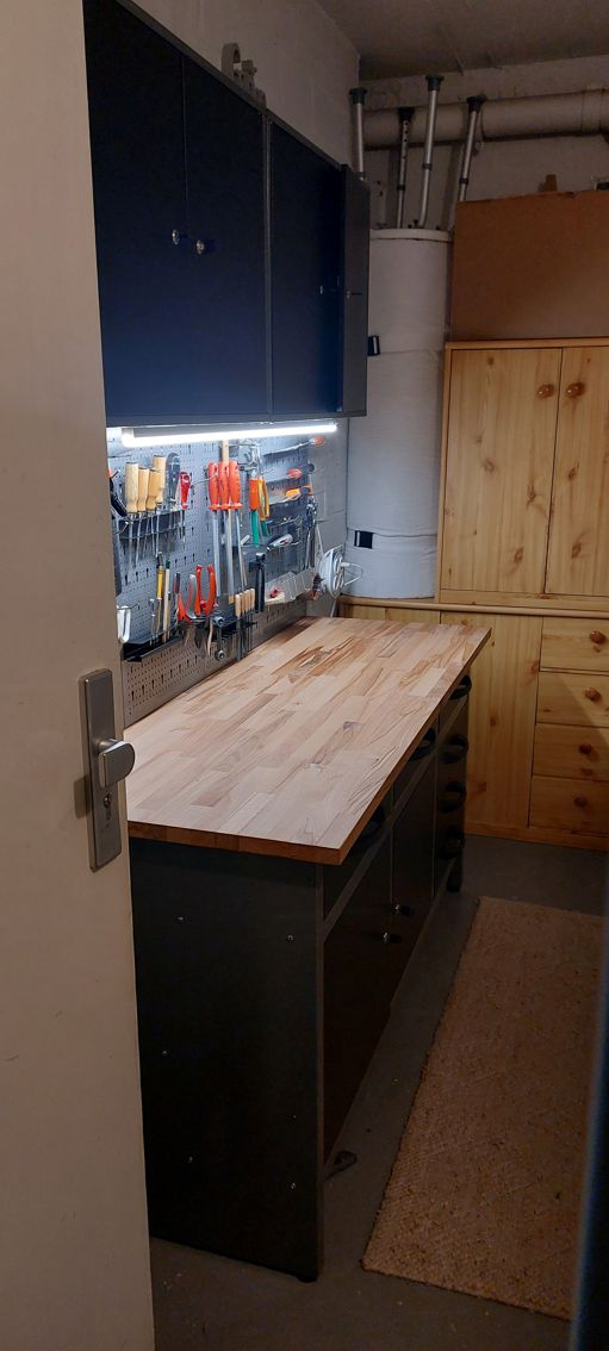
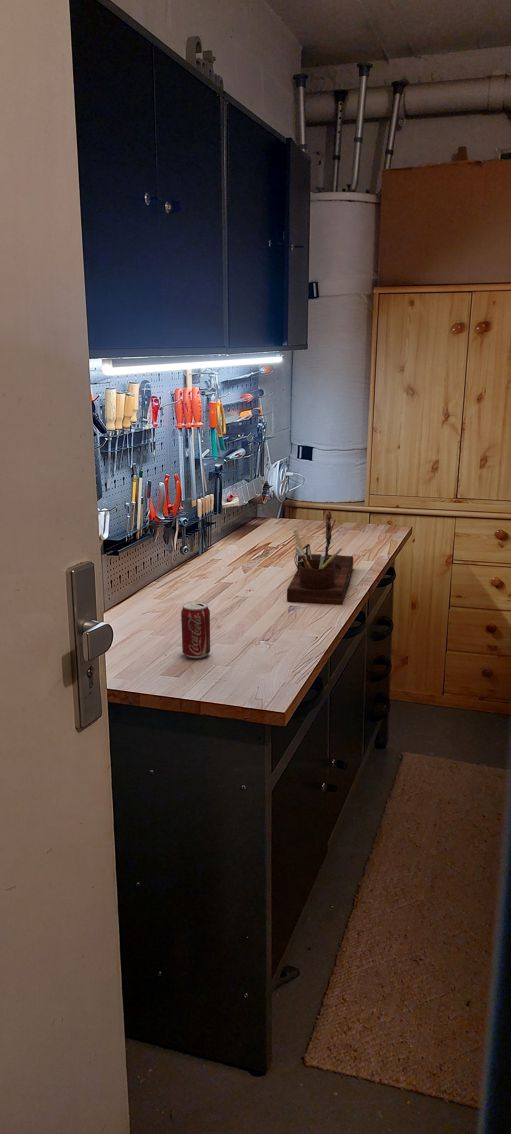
+ desk organizer (321, 554)
+ beverage can (195, 628)
